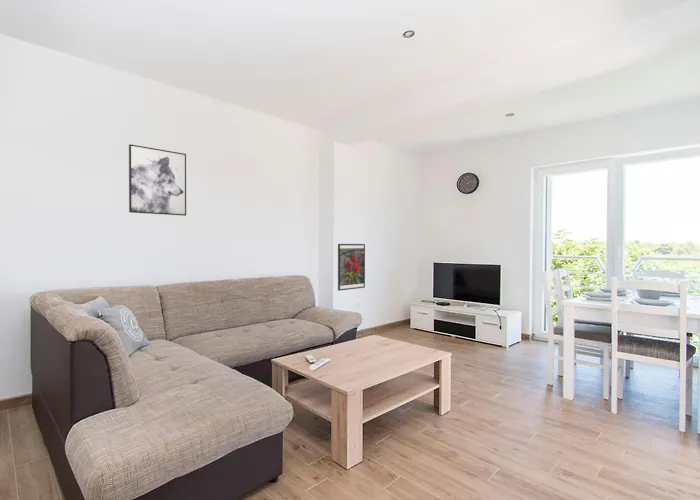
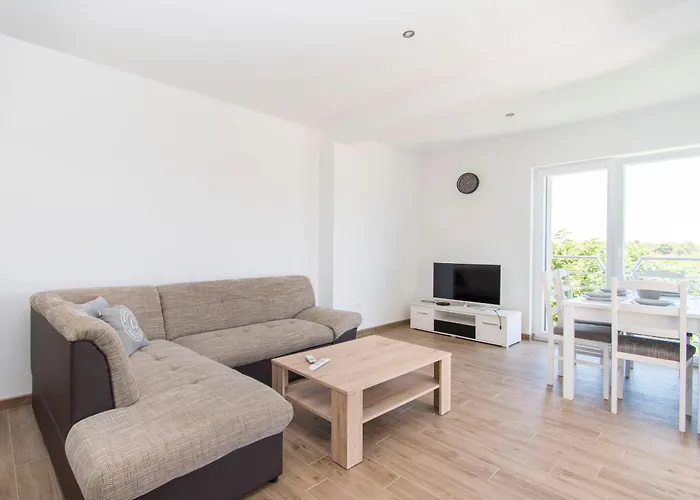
- wall art (158, 181)
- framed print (351, 266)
